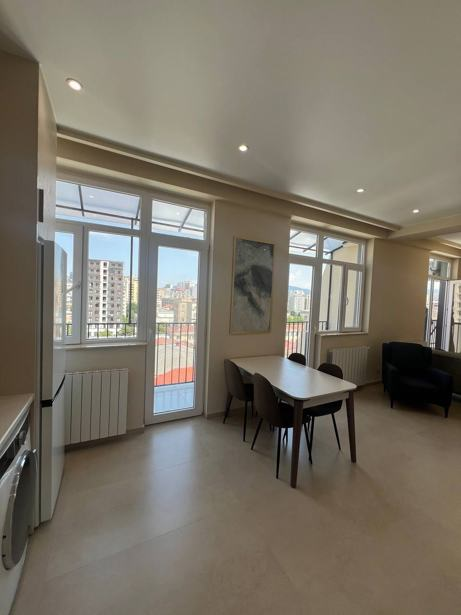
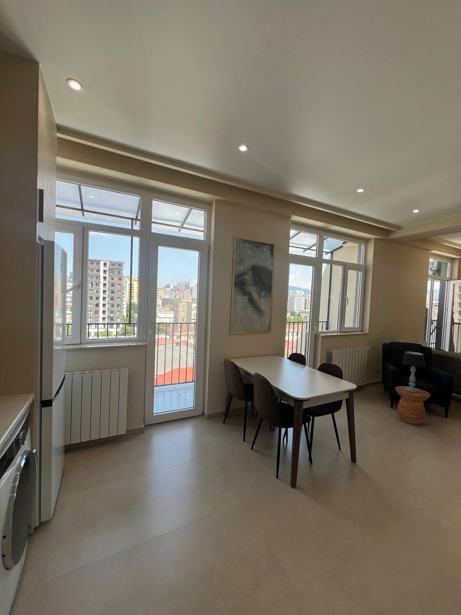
+ side table (411, 405)
+ table lamp (412, 372)
